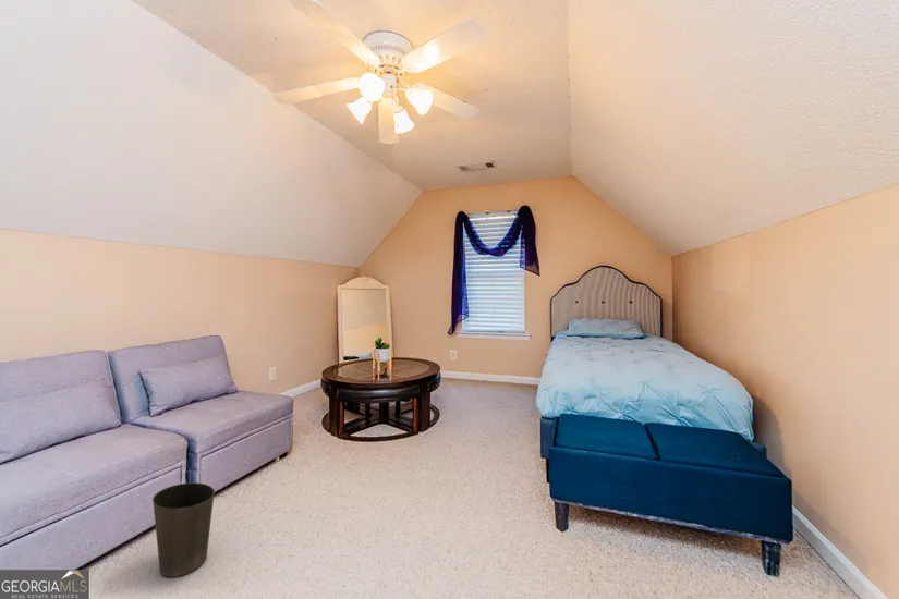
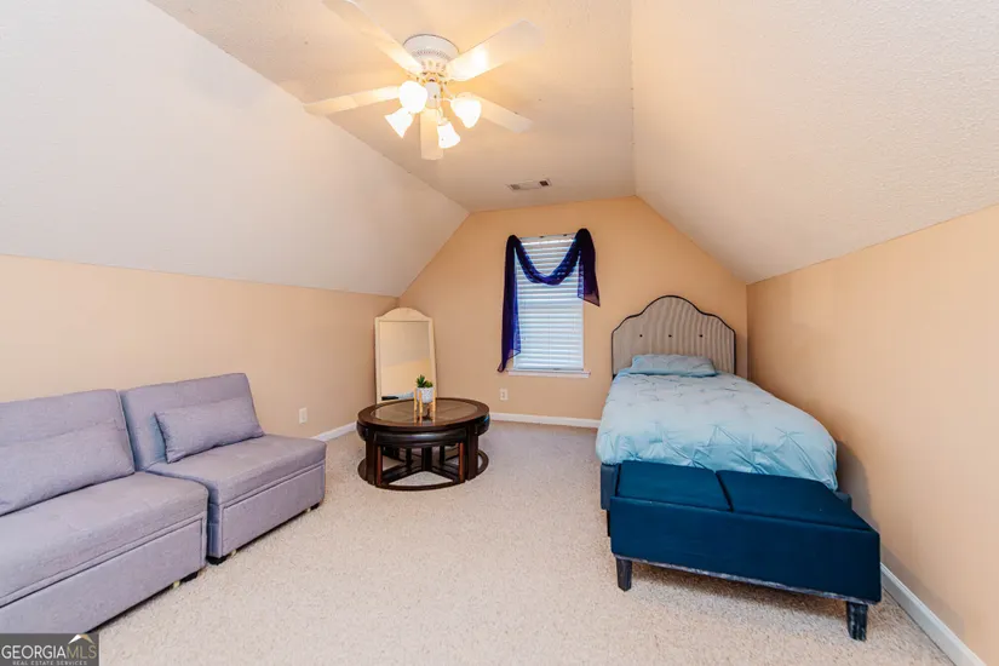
- waste basket (184, 529)
